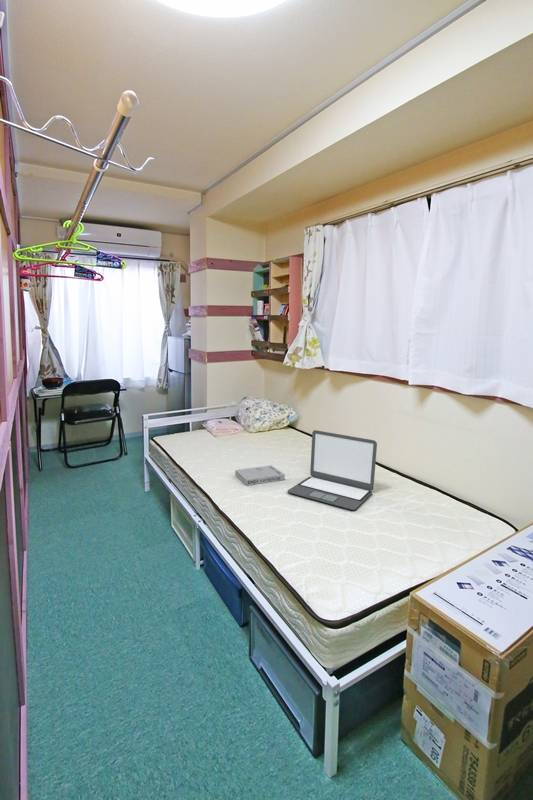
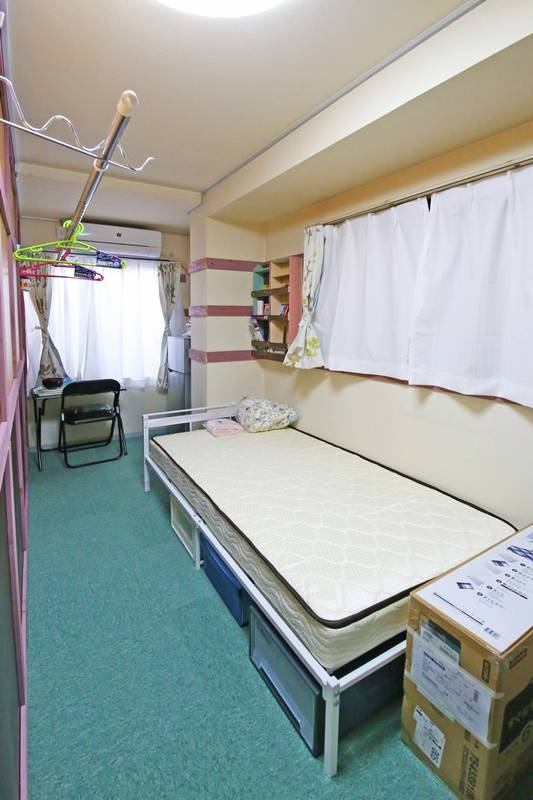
- book (259, 474)
- laptop (331, 466)
